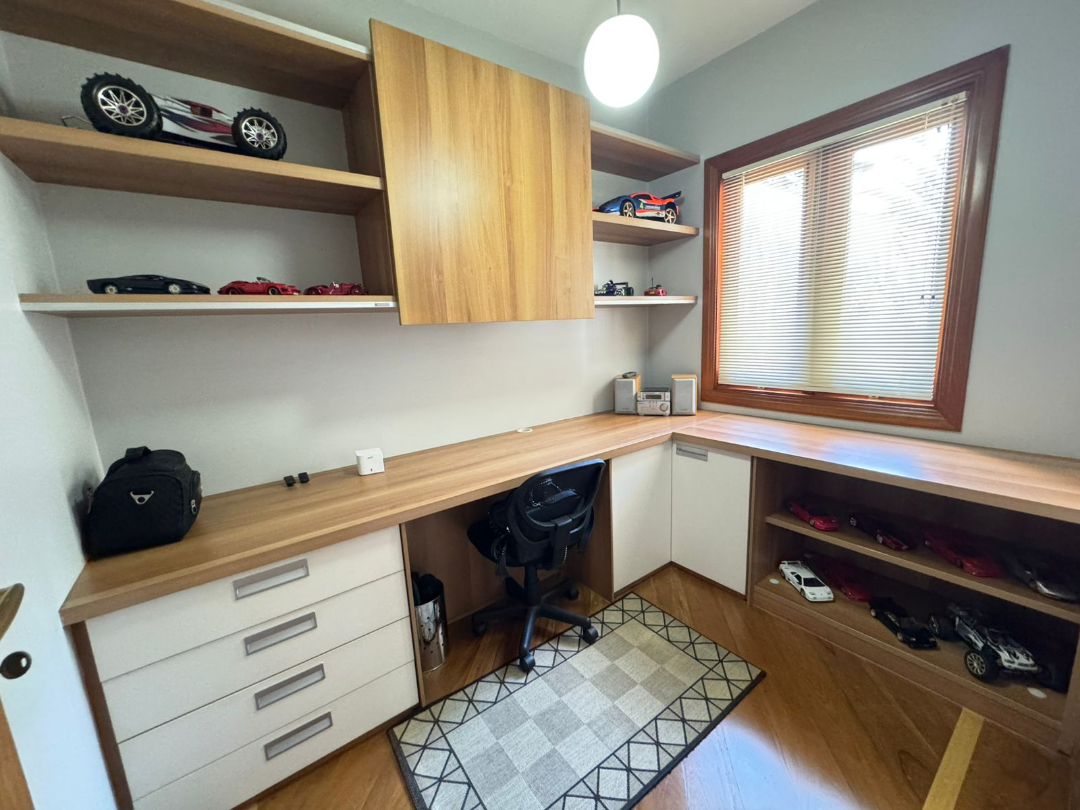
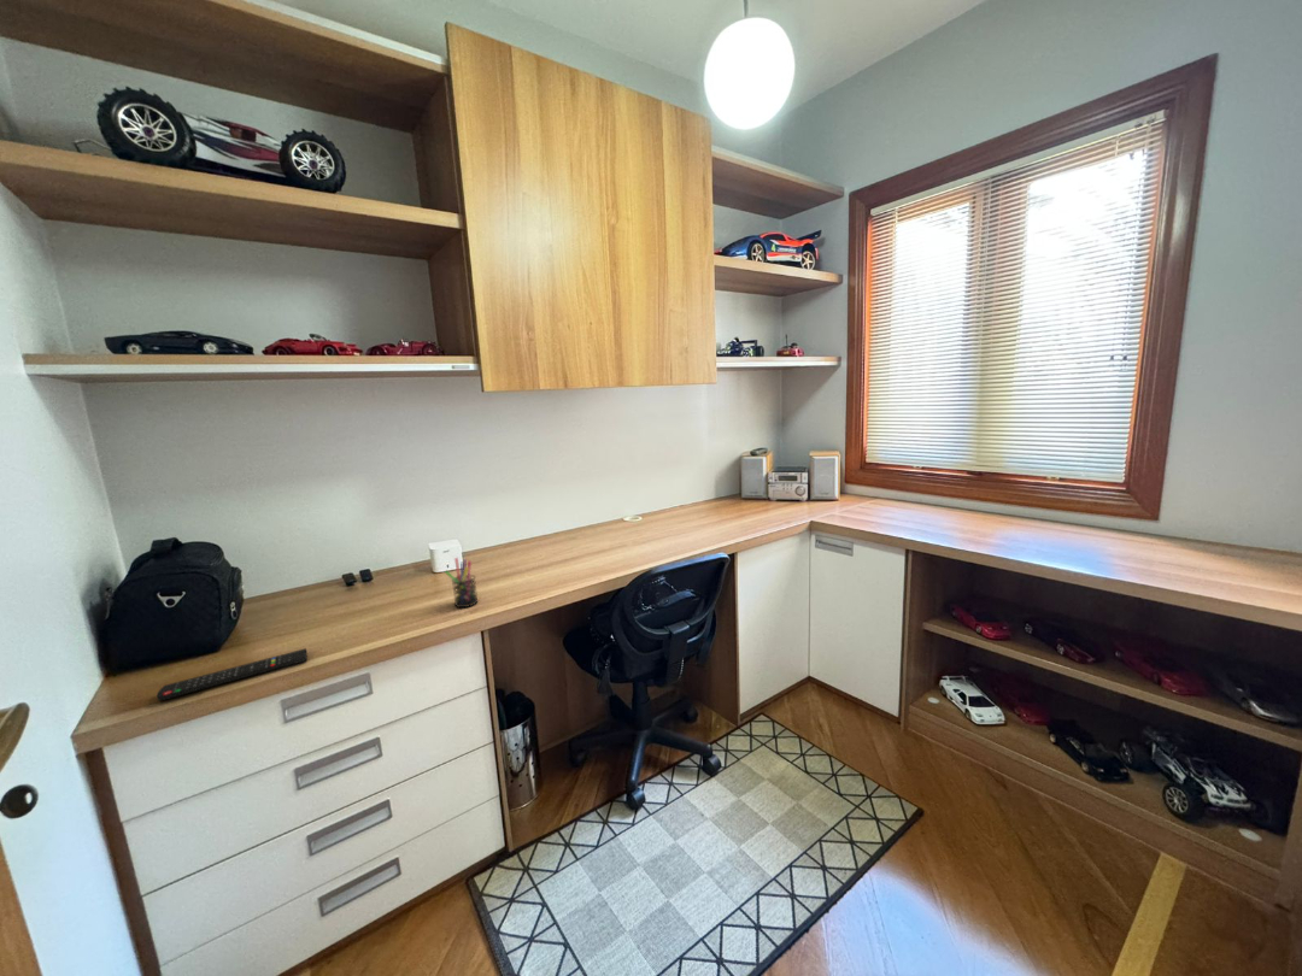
+ remote control (236, 674)
+ pen holder (461, 582)
